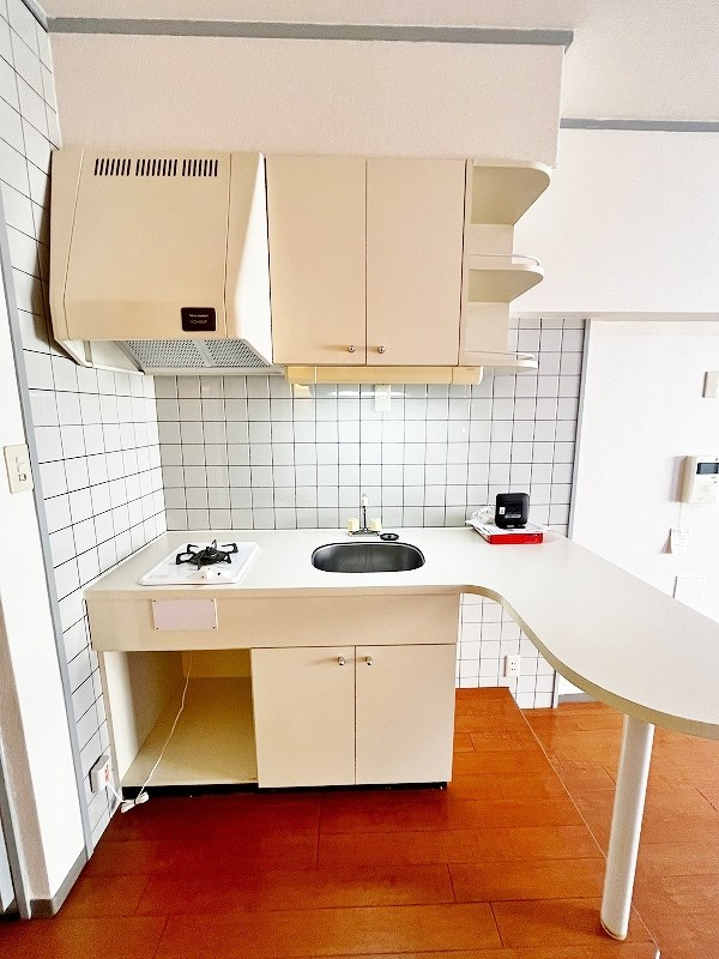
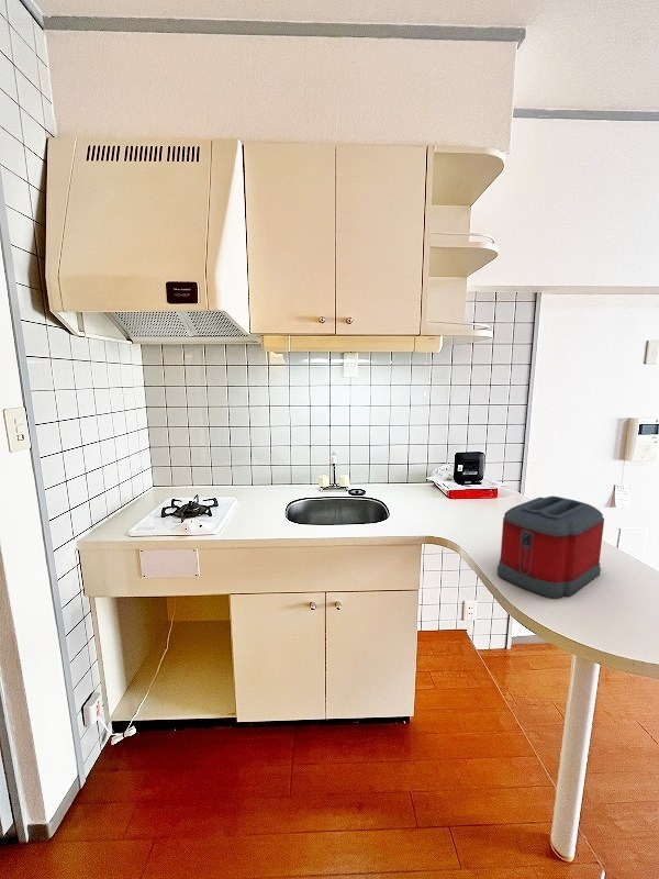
+ toaster (550, 538)
